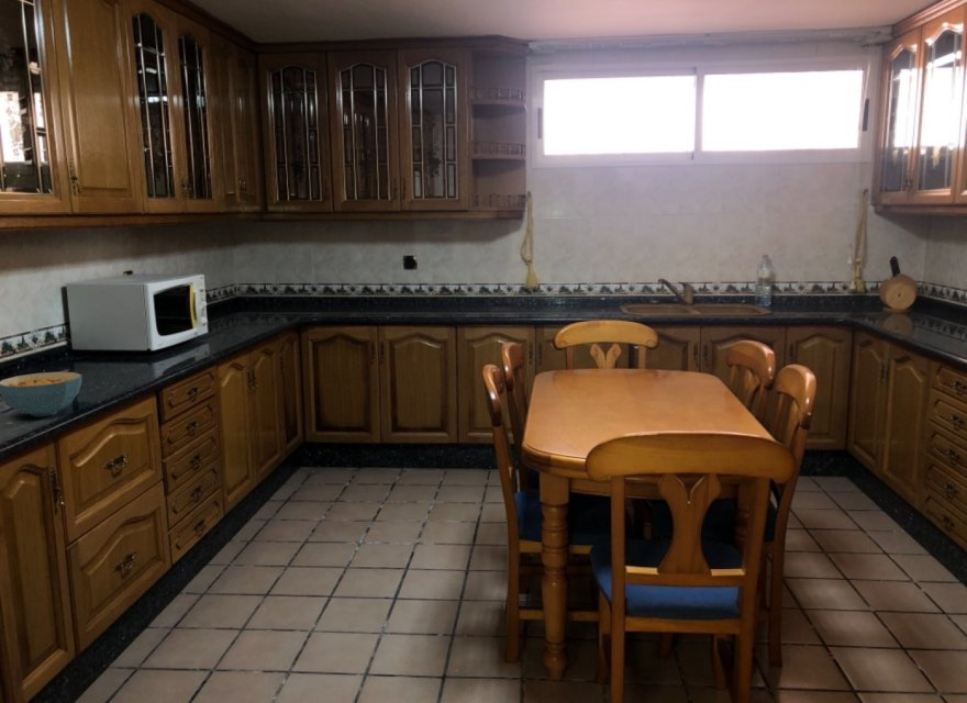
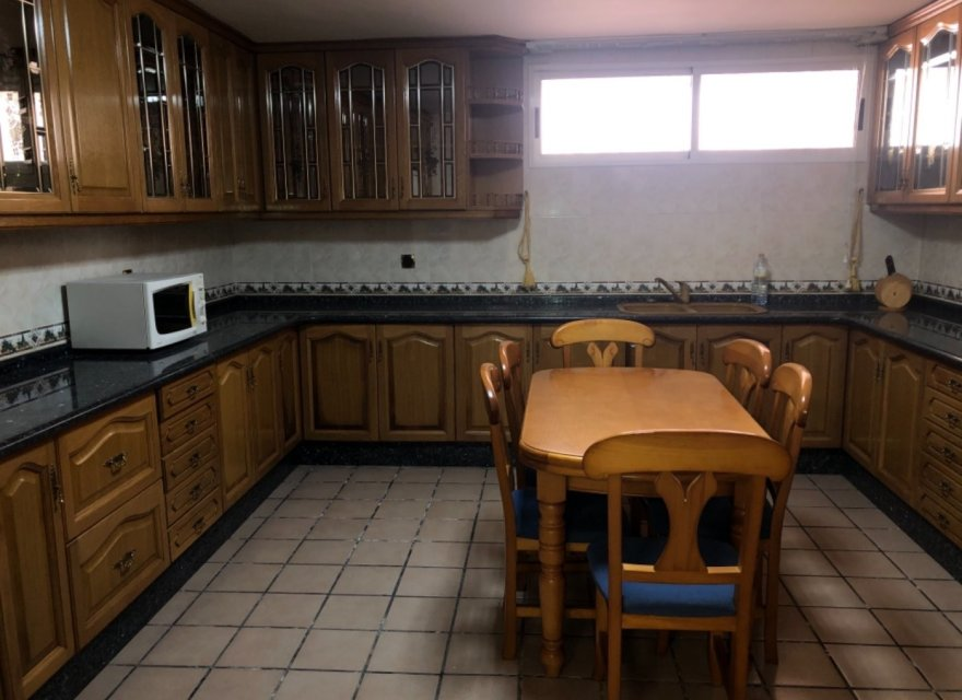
- cereal bowl (42, 395)
